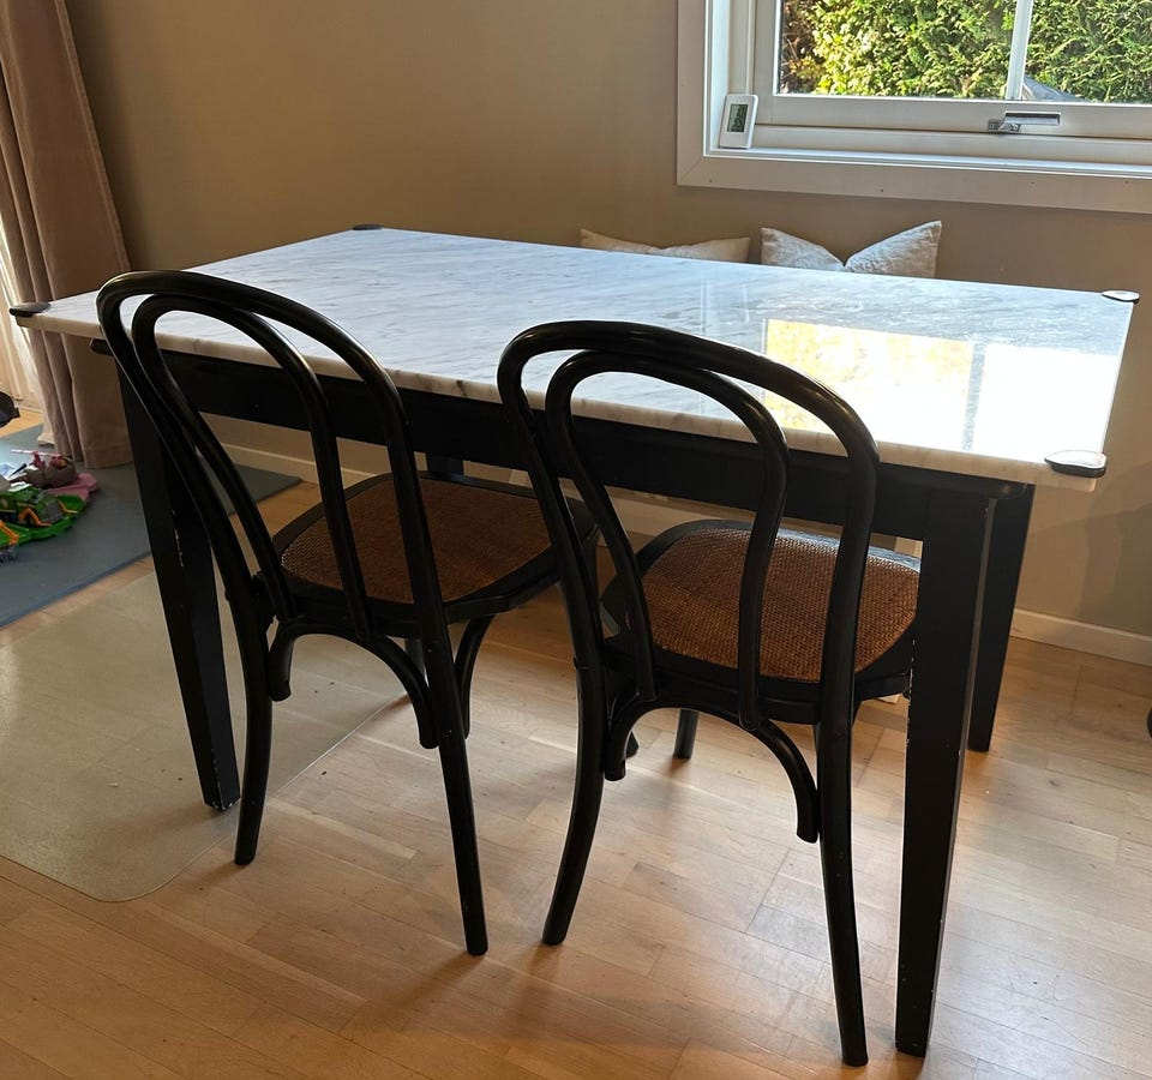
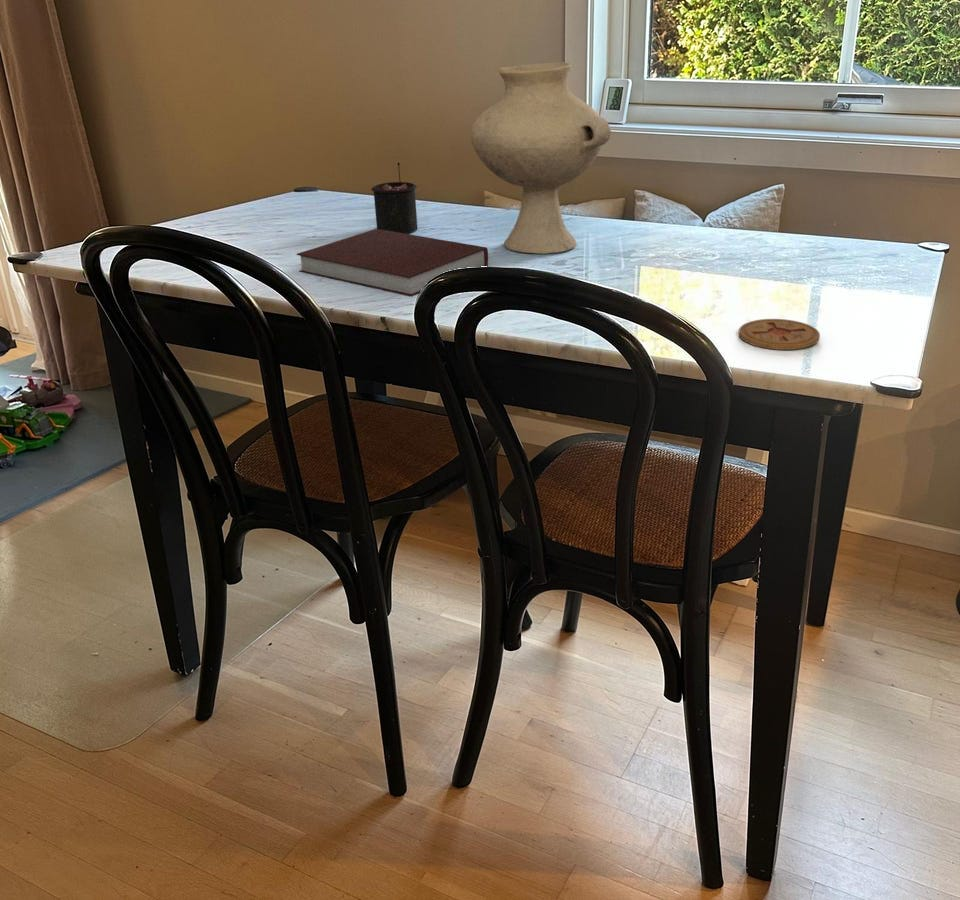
+ candle (394, 198)
+ notebook (392, 259)
+ vase (538, 158)
+ coaster (778, 333)
